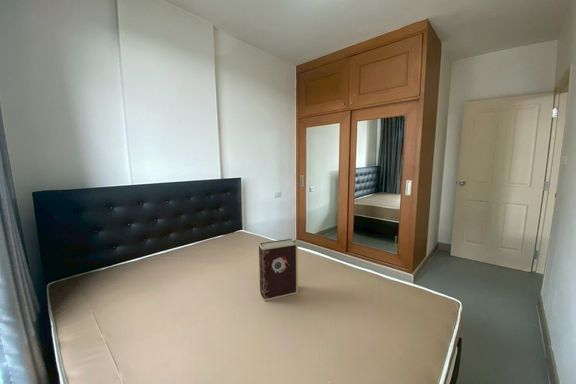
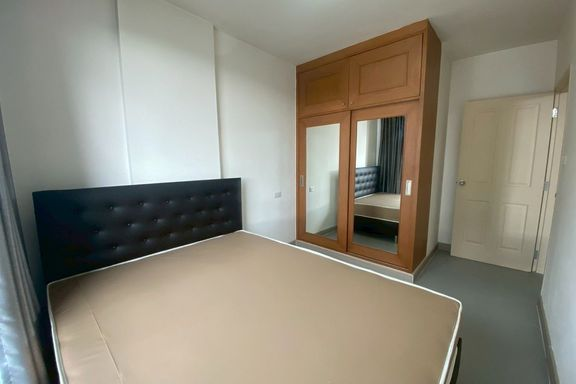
- book (278, 268)
